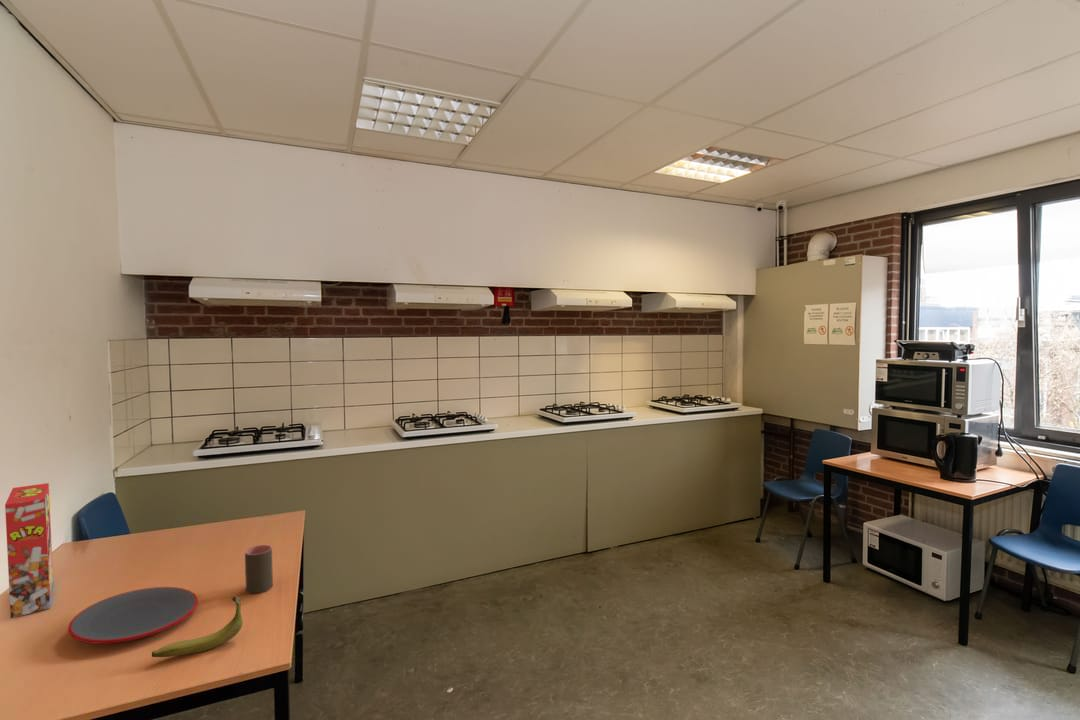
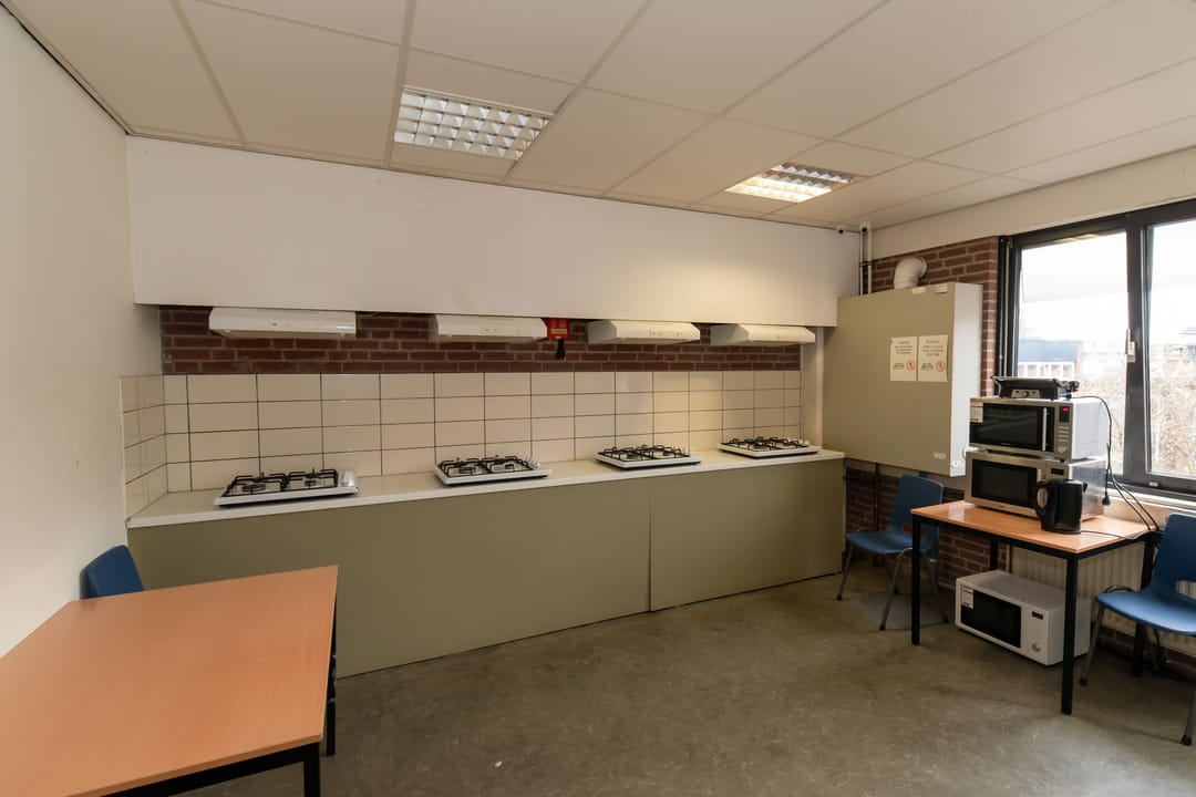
- cup (258, 568)
- banana (201, 637)
- plate (137, 614)
- cereal box (30, 546)
